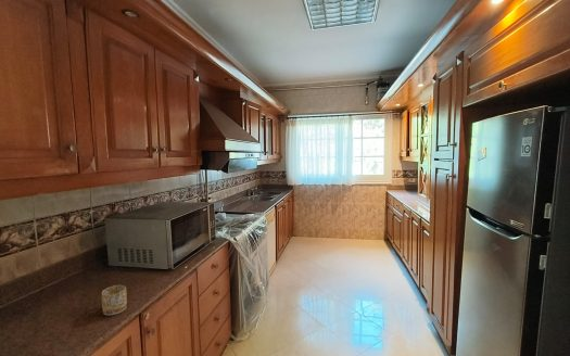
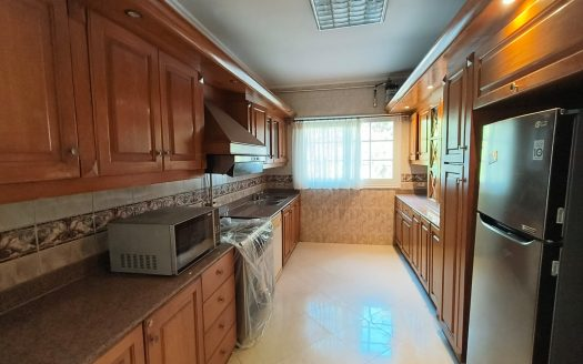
- mug (111, 298)
